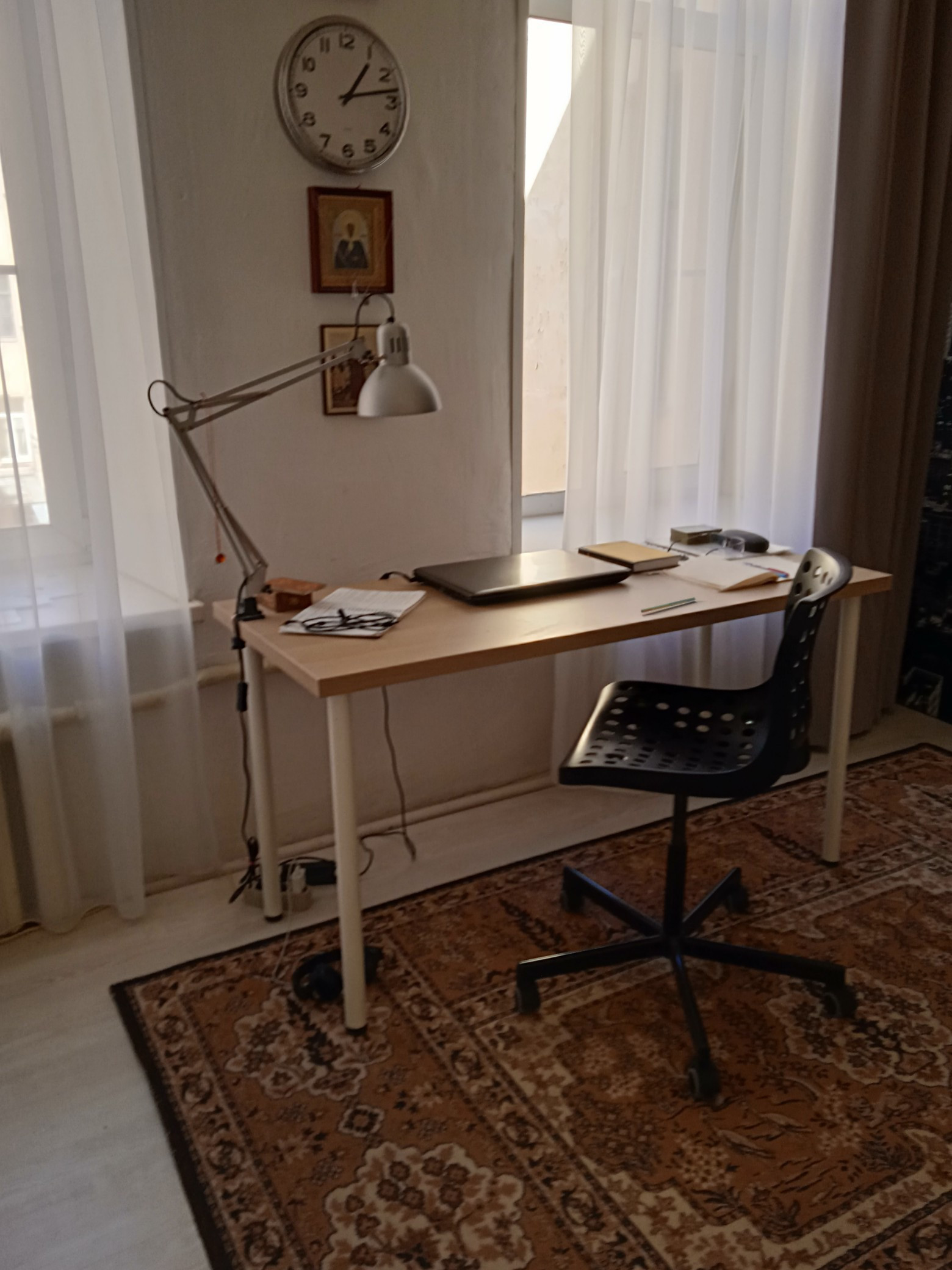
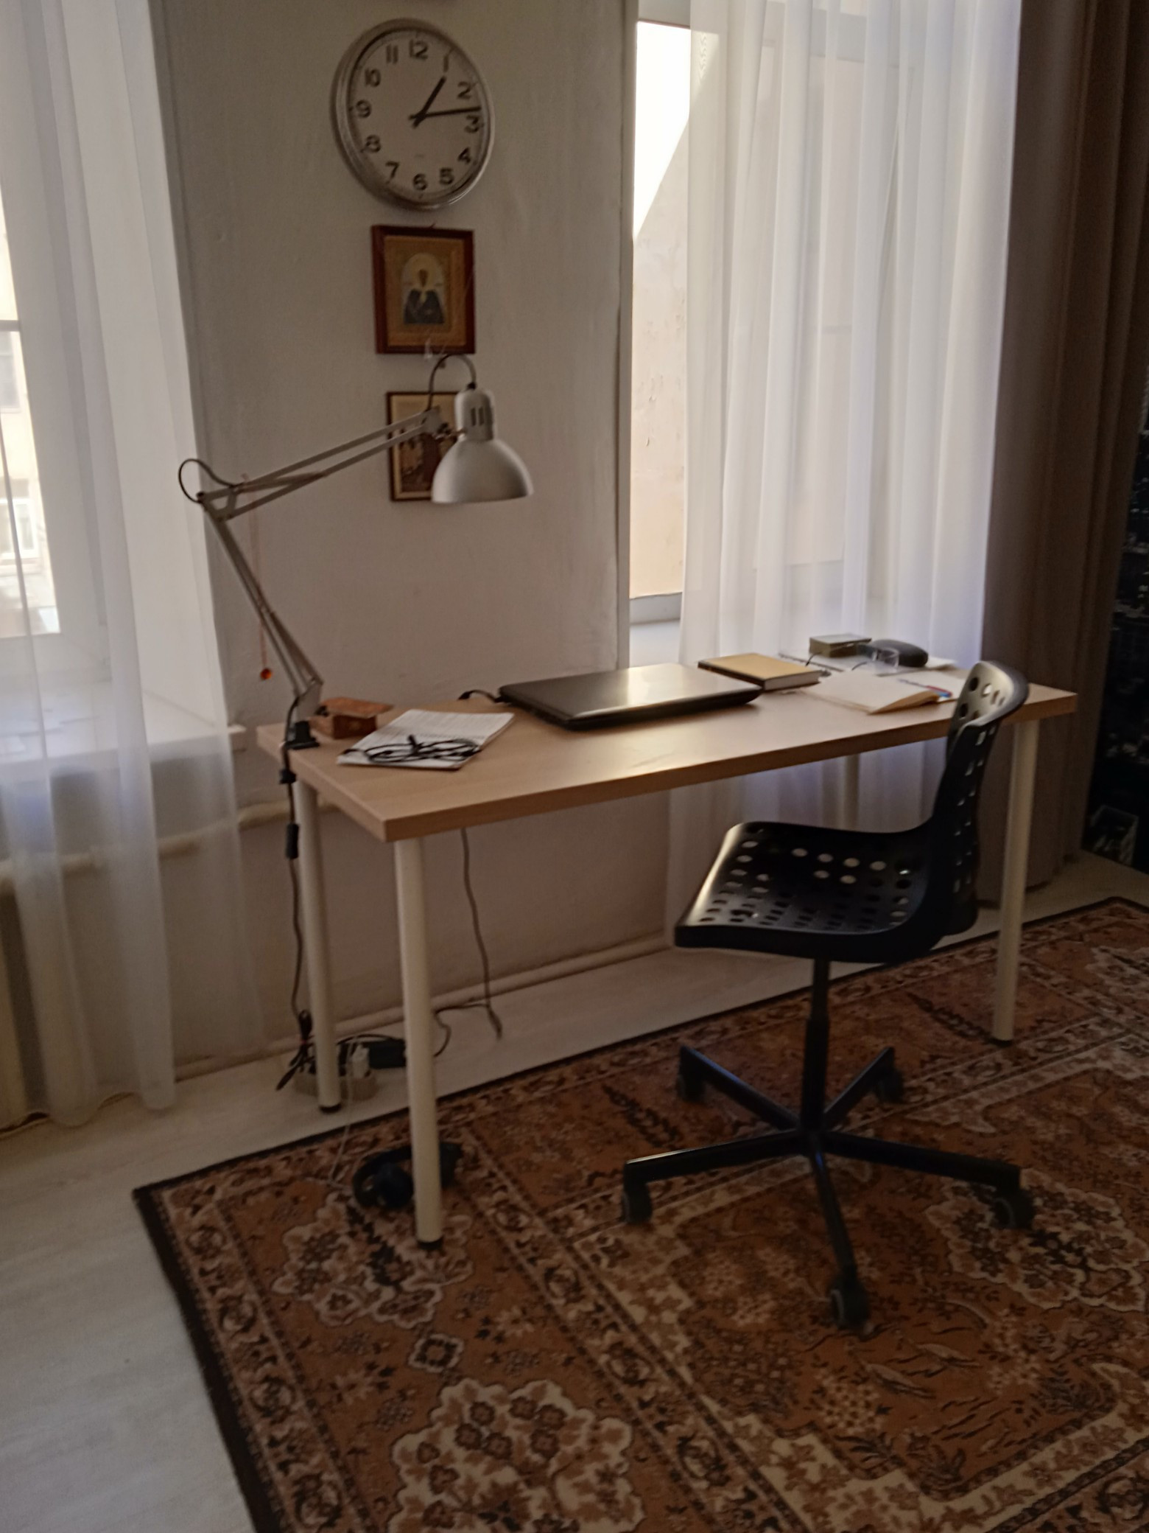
- pen (668, 604)
